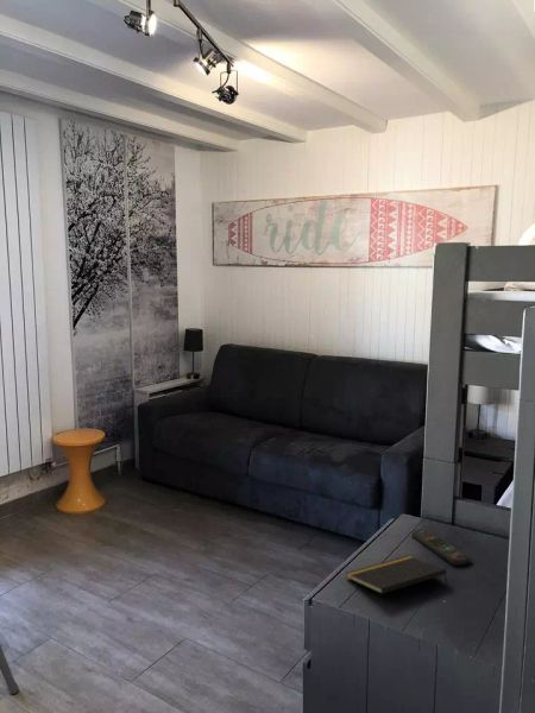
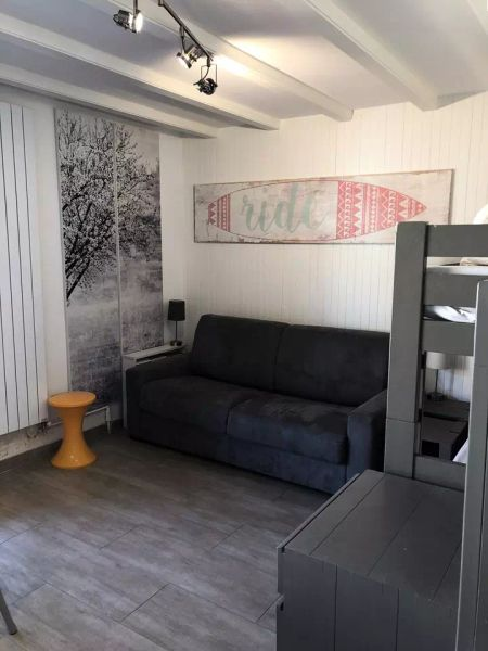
- notepad (395, 573)
- remote control (439, 545)
